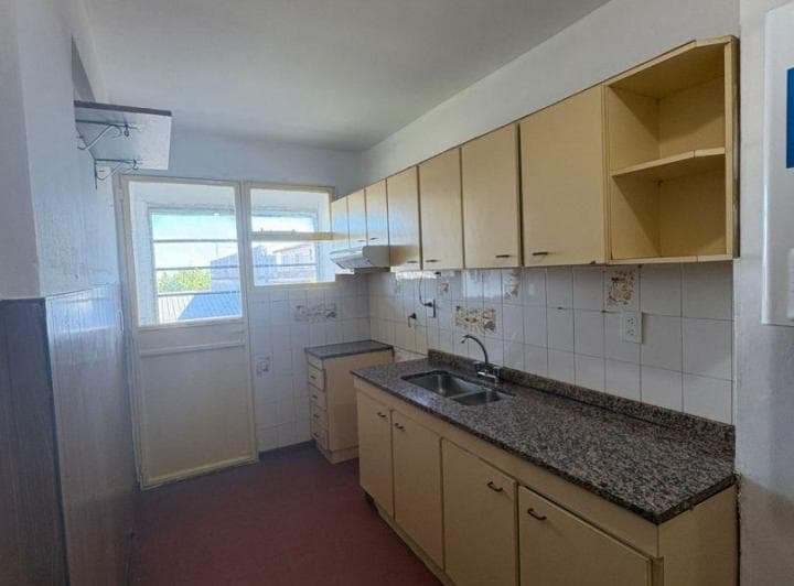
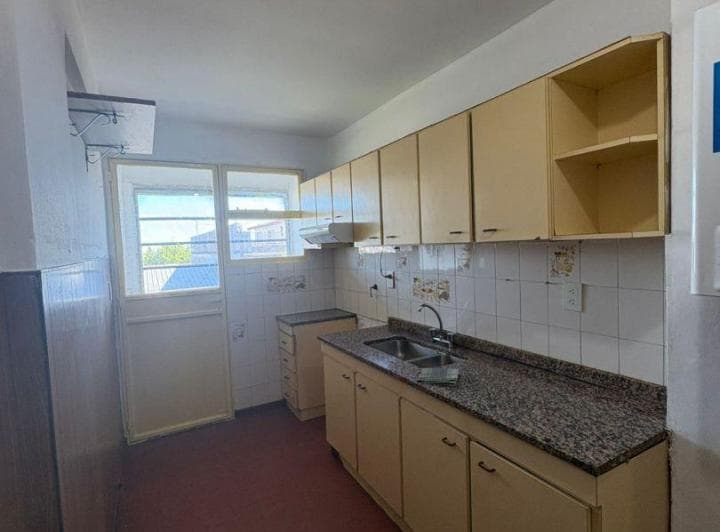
+ dish towel (438, 375)
